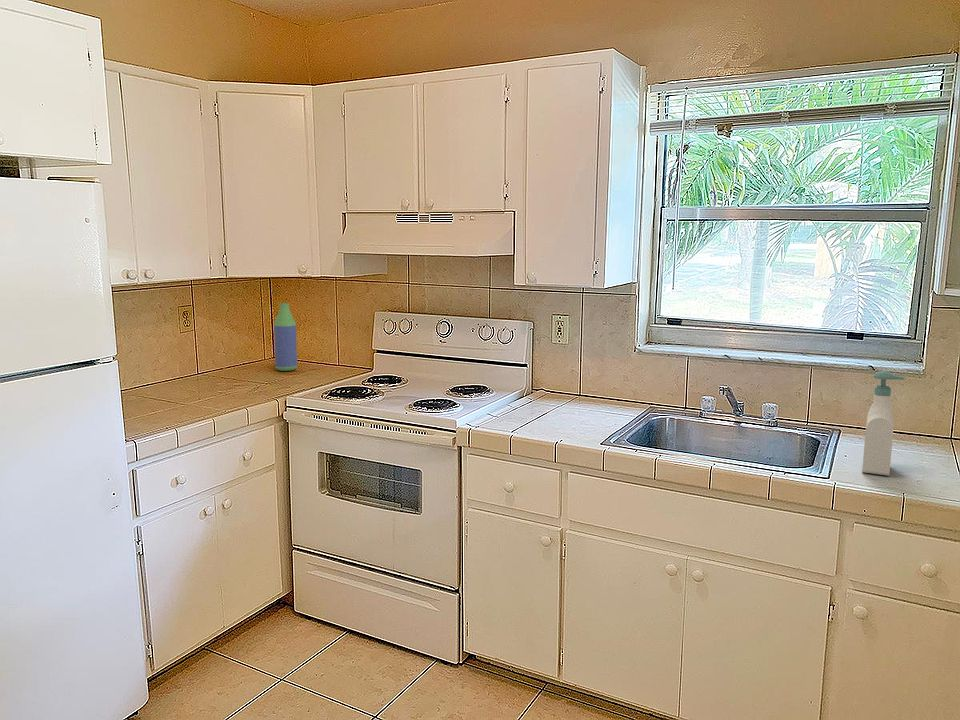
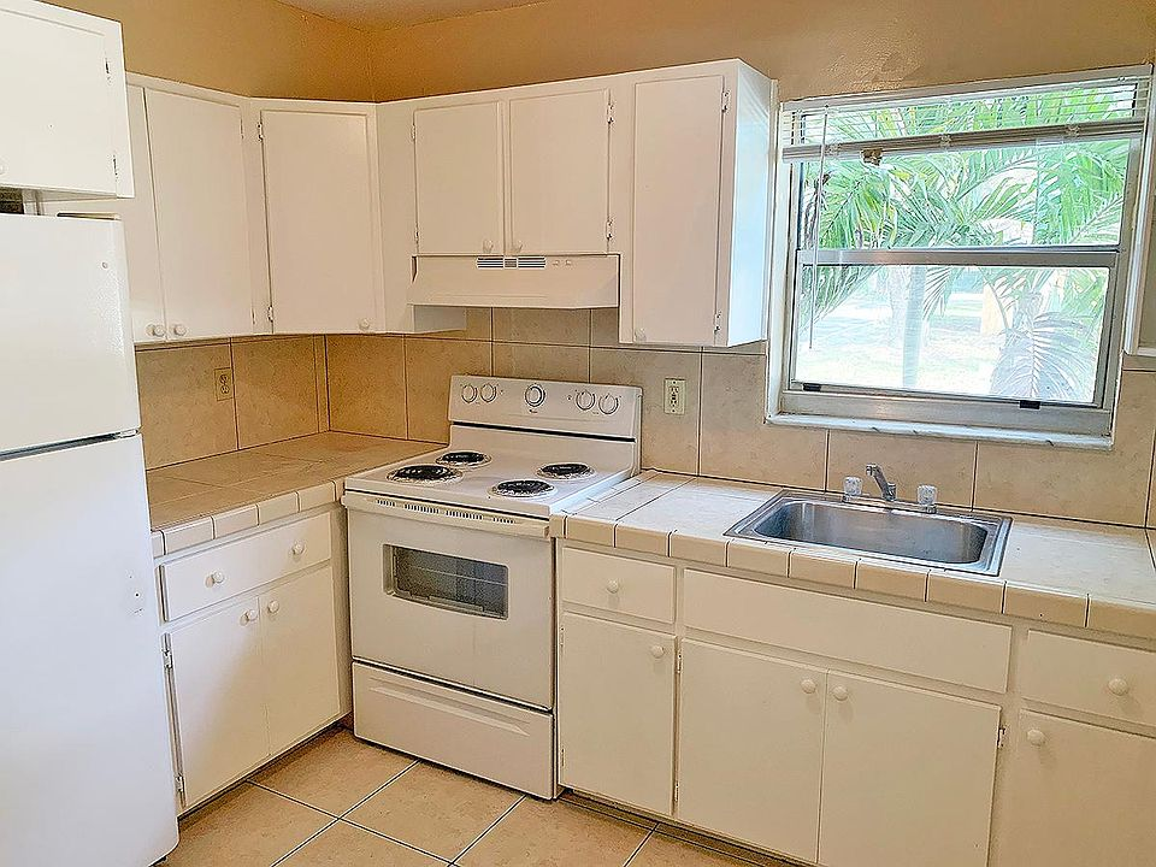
- bottle (285, 336)
- soap bottle (883, 420)
